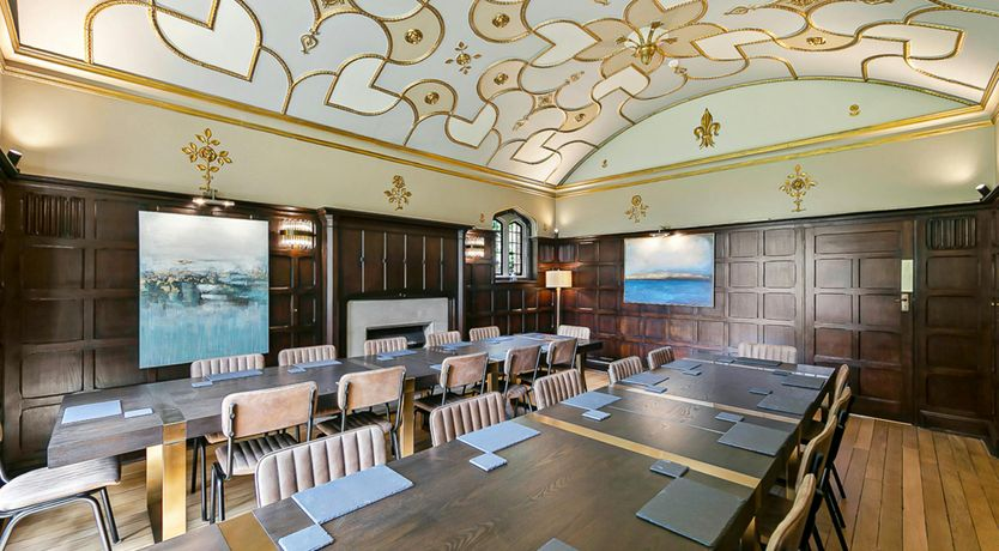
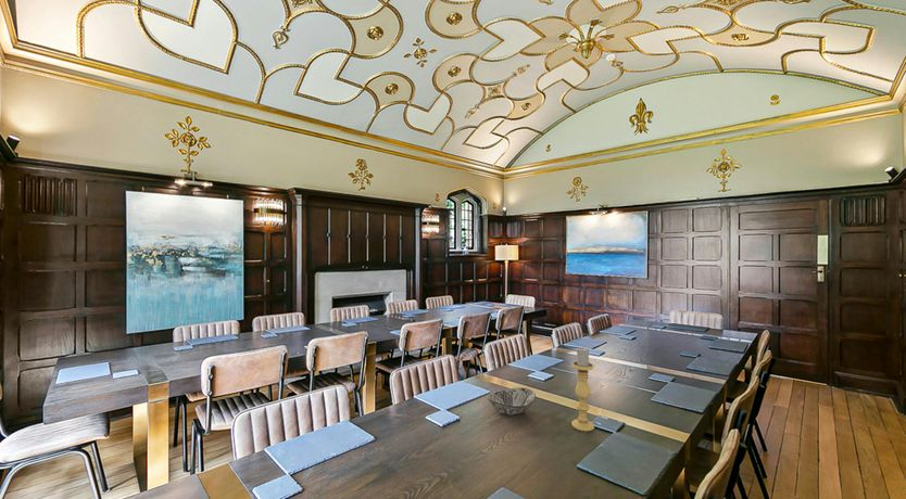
+ decorative bowl (511, 402)
+ candle holder (582, 386)
